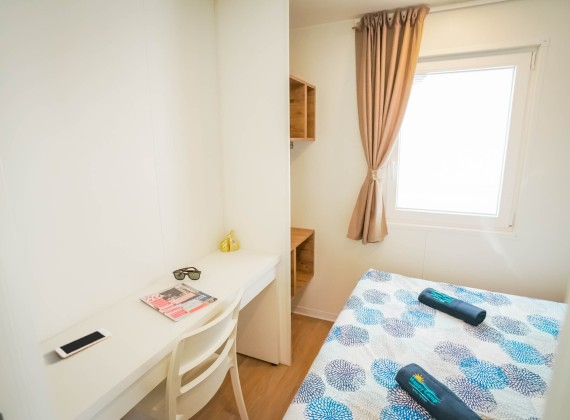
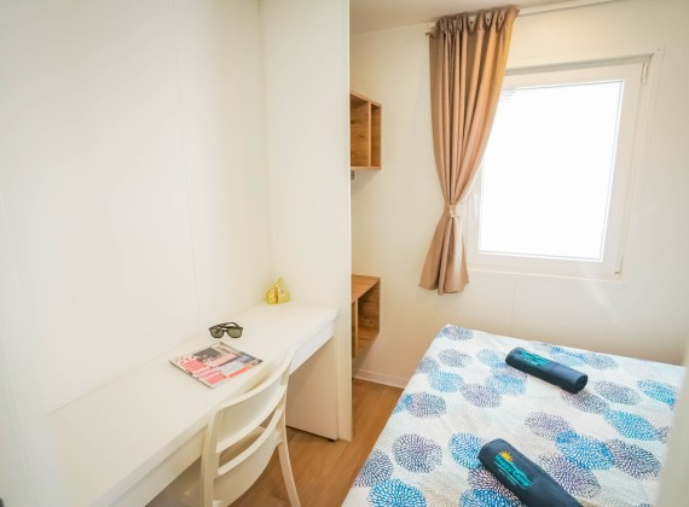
- cell phone (84, 342)
